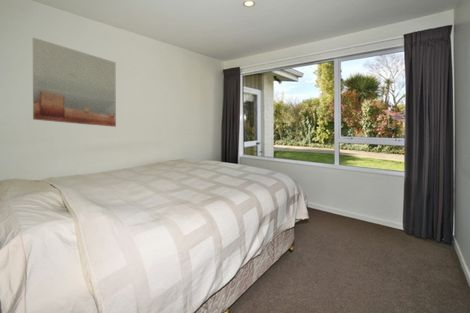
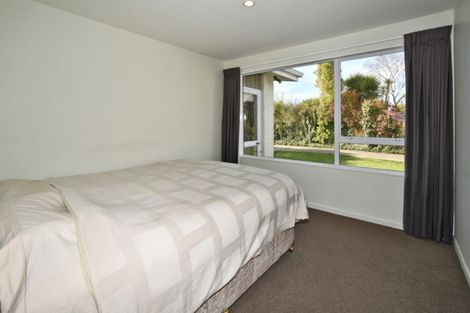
- wall art (78, 87)
